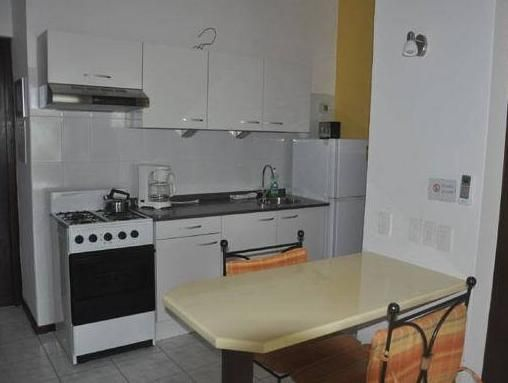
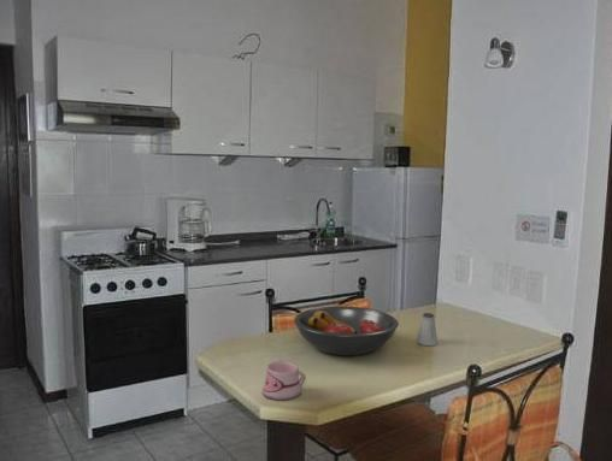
+ saltshaker (428, 327)
+ mug (284, 379)
+ fruit bowl (346, 330)
